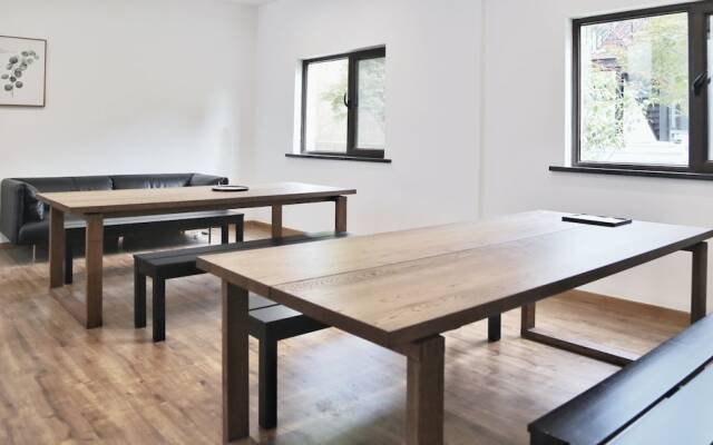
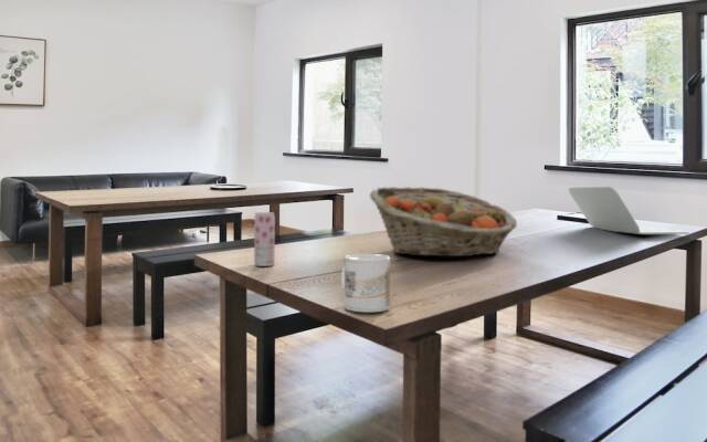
+ fruit basket (442, 219)
+ beverage can (264, 239)
+ laptop (626, 209)
+ mug (365, 281)
